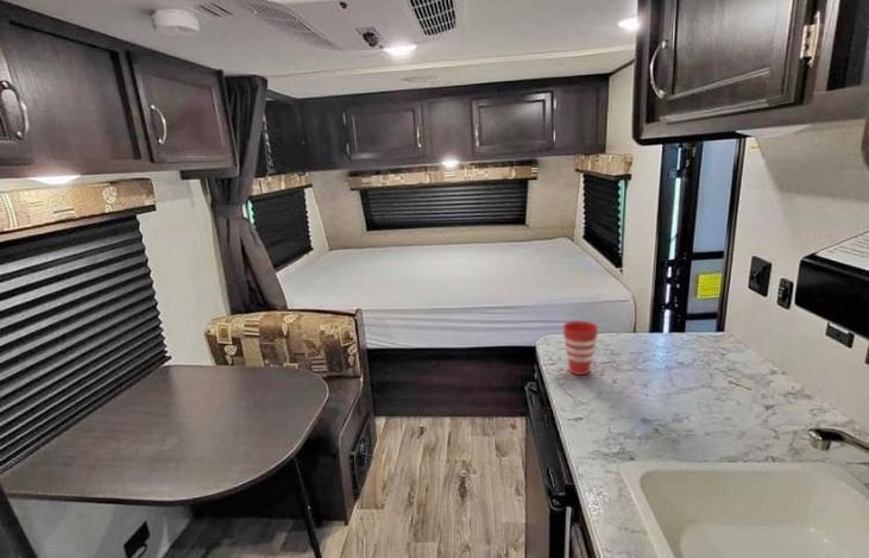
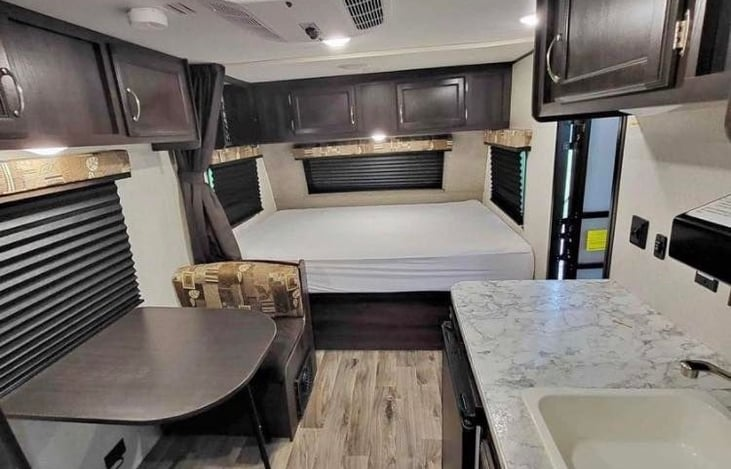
- cup (579, 349)
